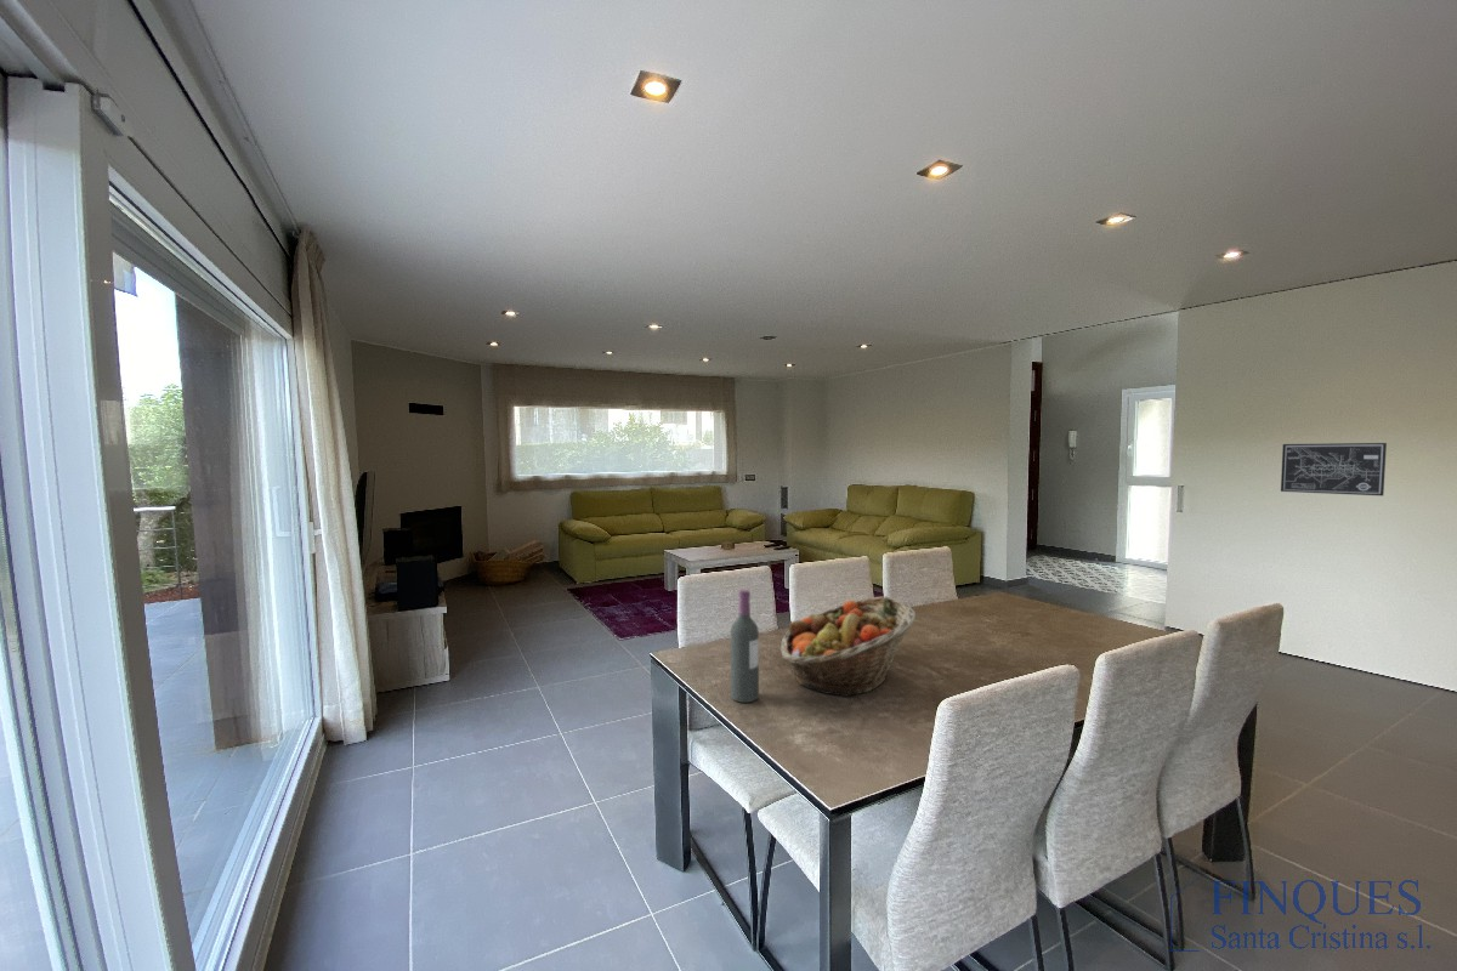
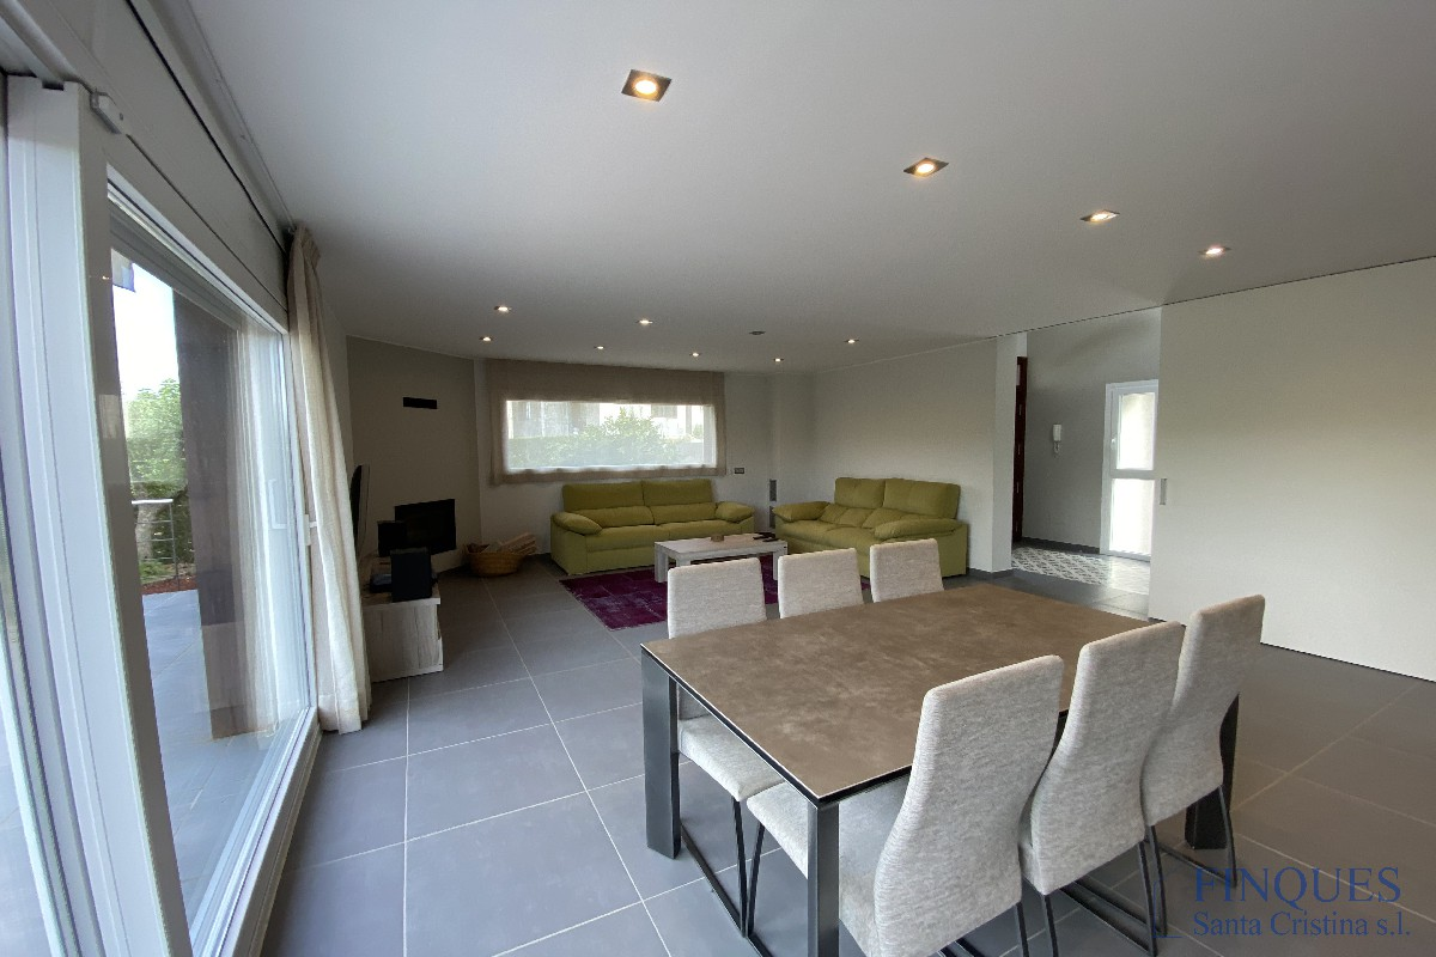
- wine bottle (744, 643)
- wall art (1330, 469)
- fruit basket (845, 640)
